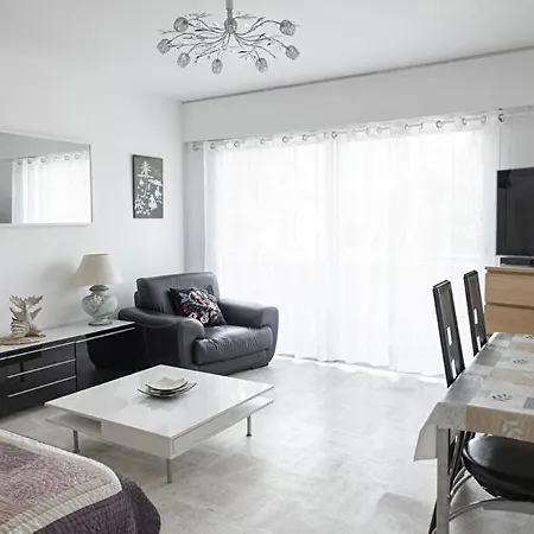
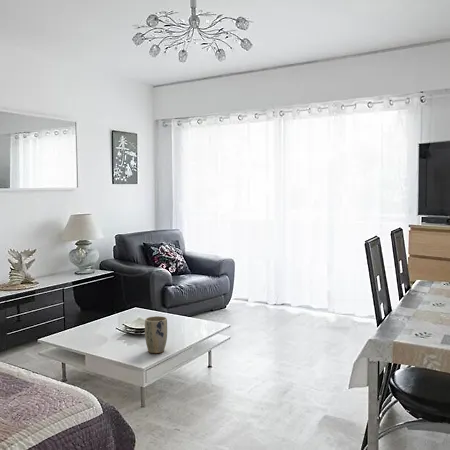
+ plant pot (156, 334)
